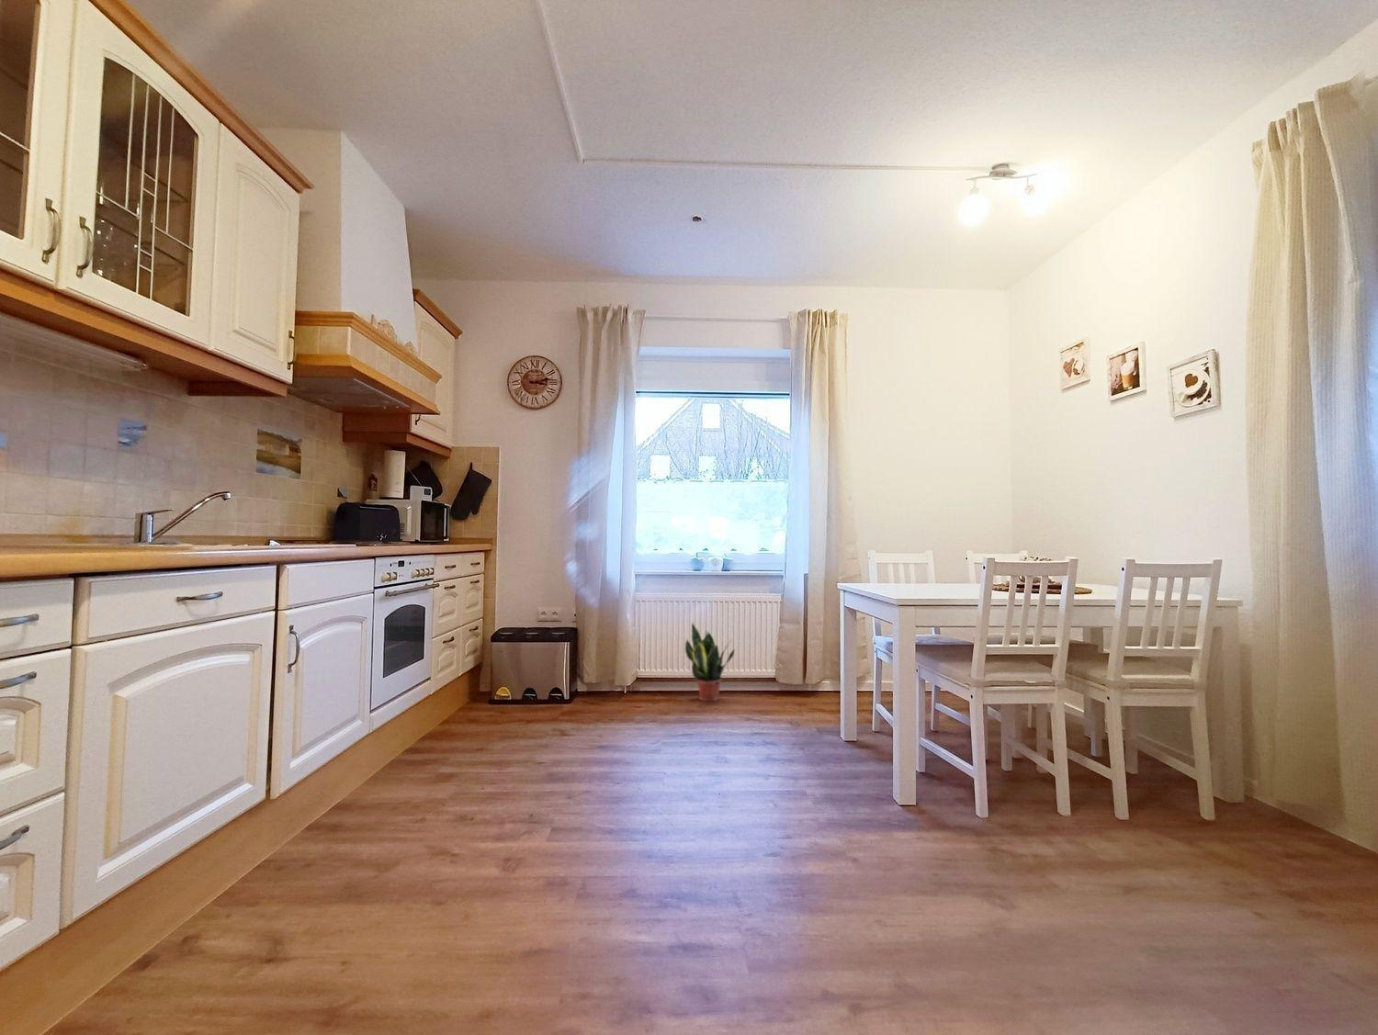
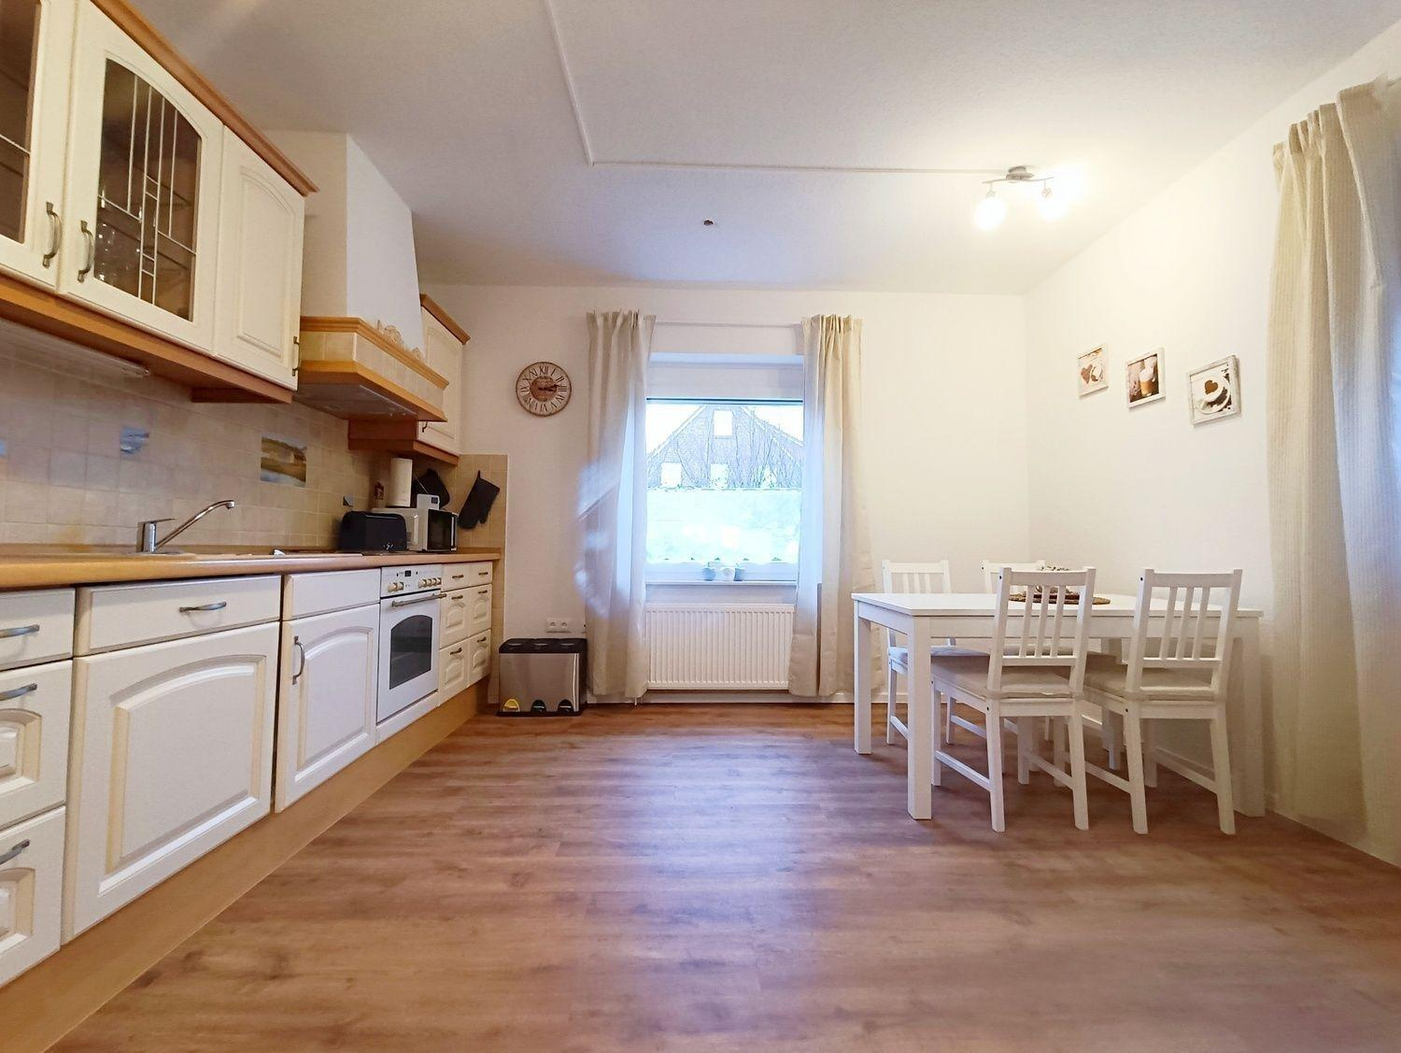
- potted plant (709, 661)
